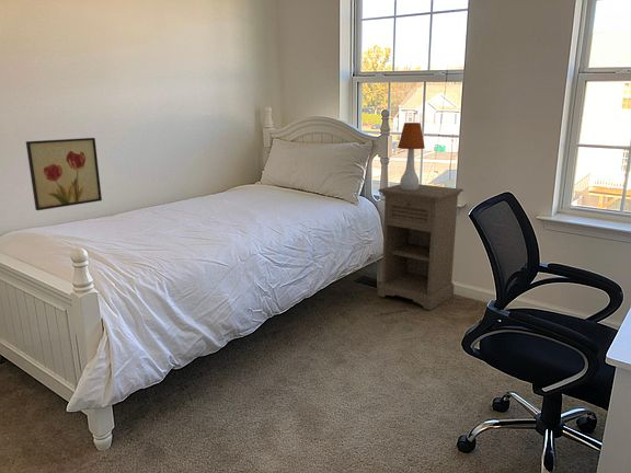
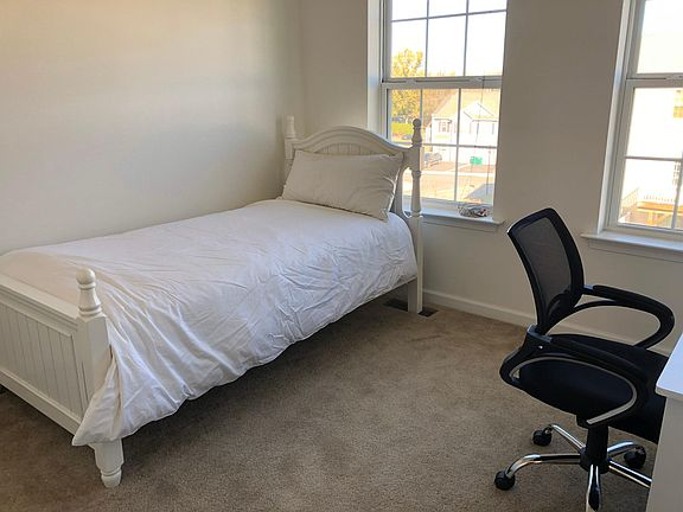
- table lamp (411, 155)
- wall art (65, 172)
- nightstand (417, 243)
